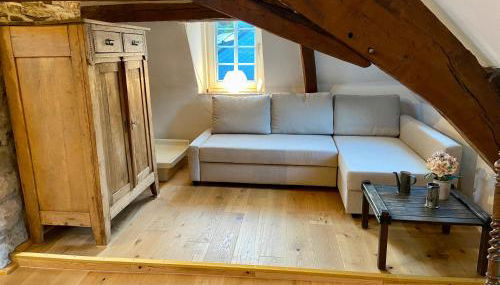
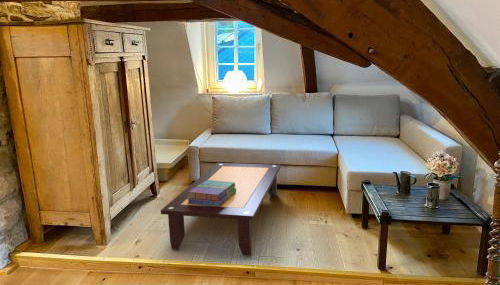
+ books (212, 192)
+ coffee table (231, 201)
